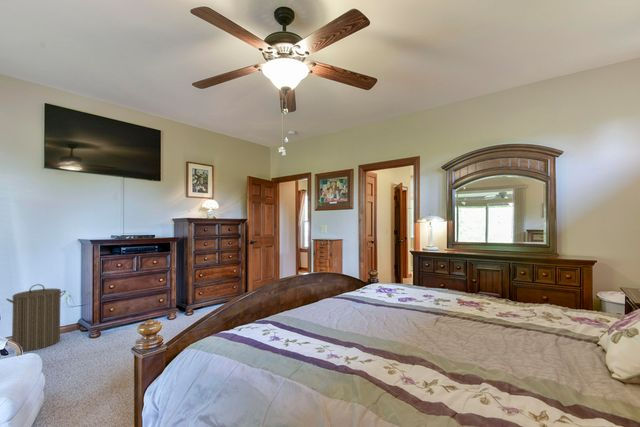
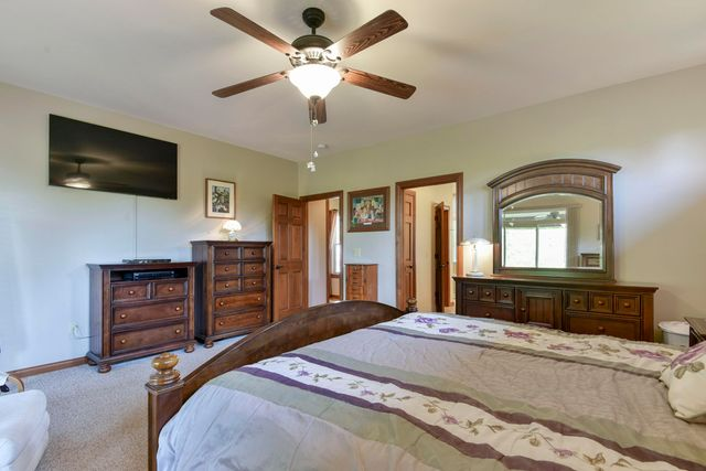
- laundry hamper (37, 314)
